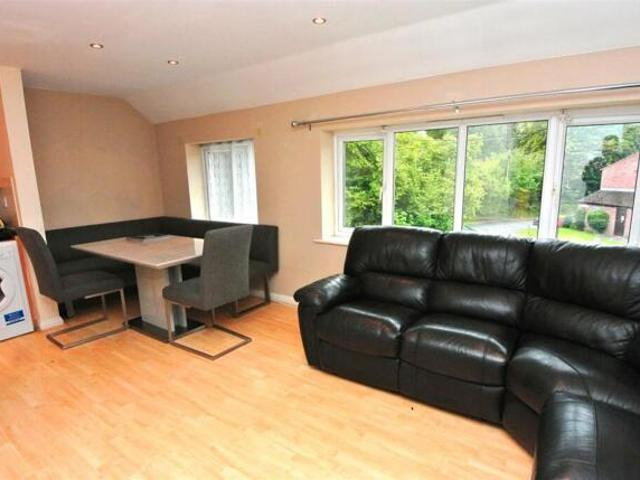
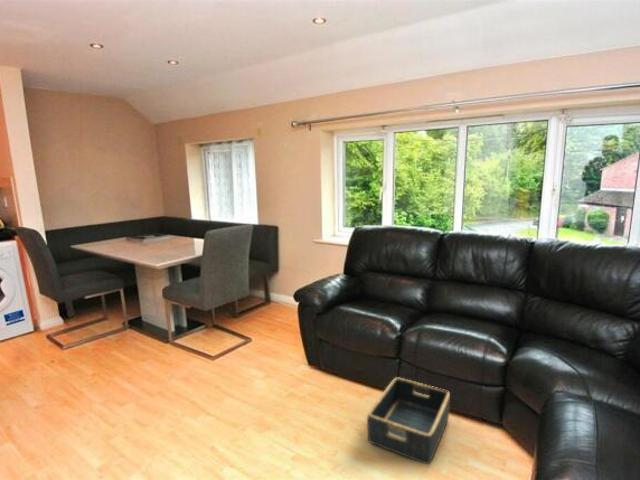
+ basket (410, 416)
